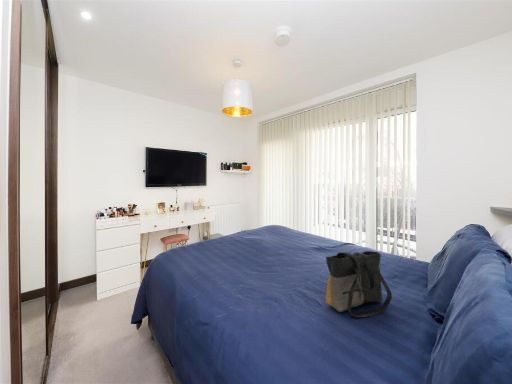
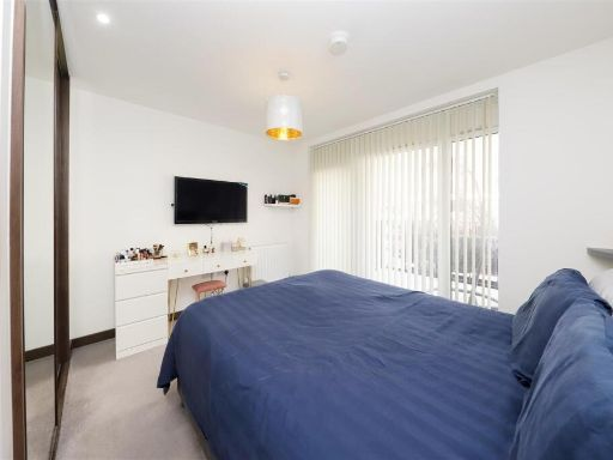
- tote bag (358, 280)
